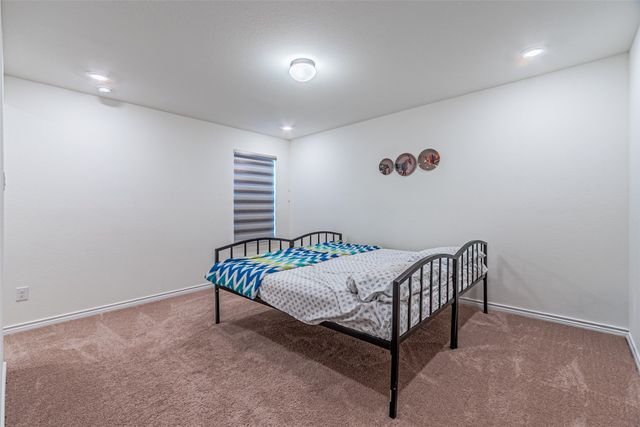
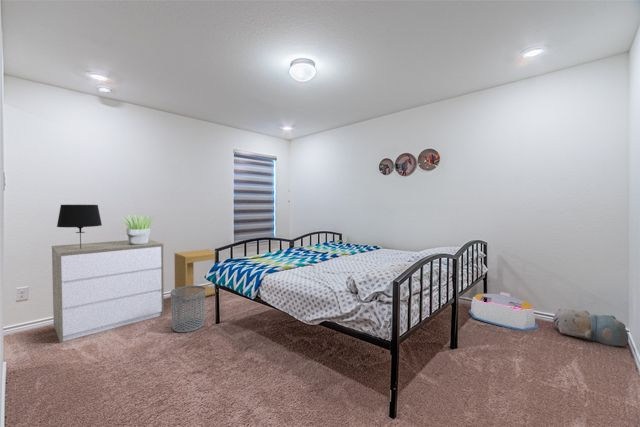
+ plush toy (588, 324)
+ side table (193, 274)
+ dresser (110, 282)
+ waste bin (188, 307)
+ table lamp (80, 226)
+ storage bin (502, 308)
+ potted plant (138, 229)
